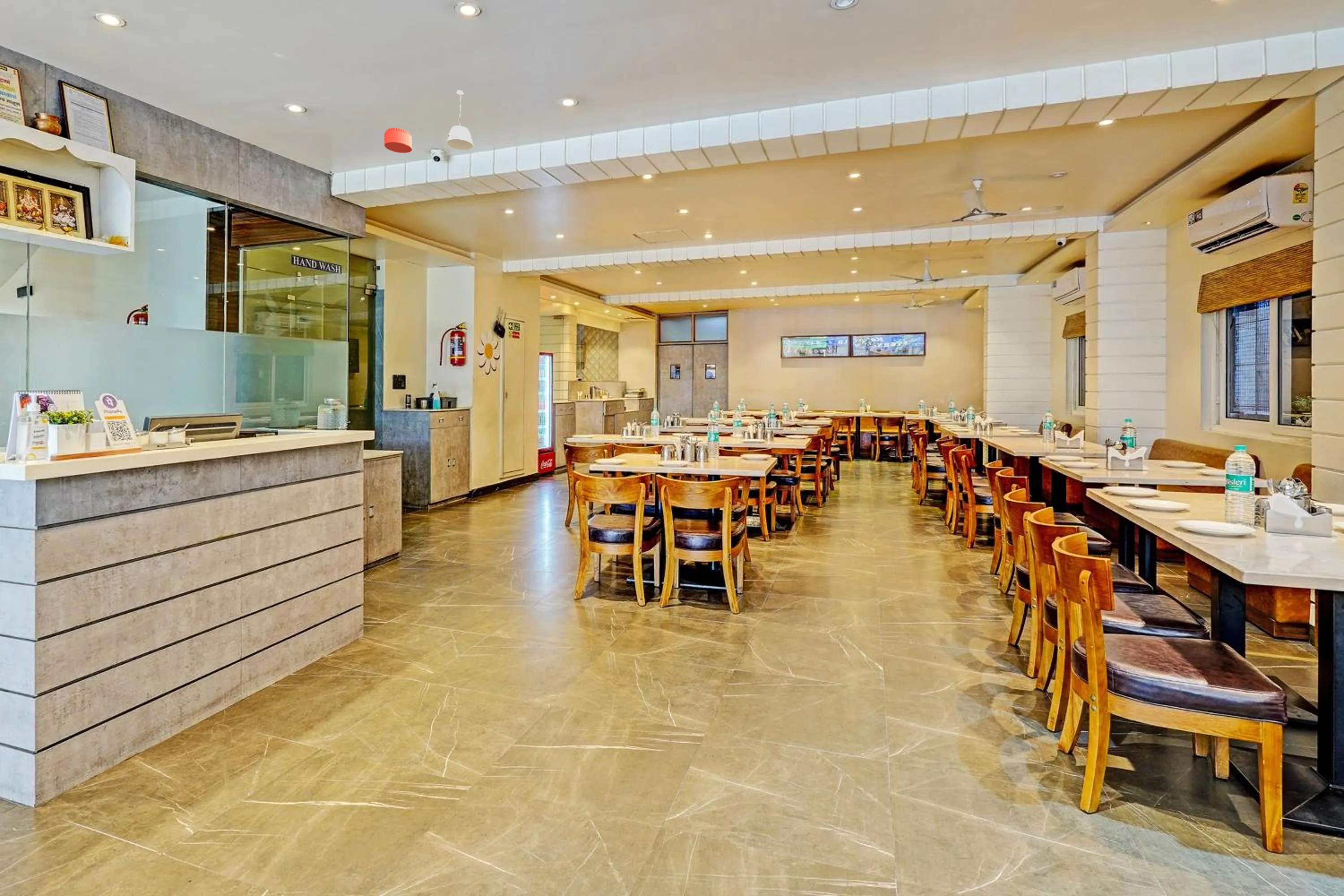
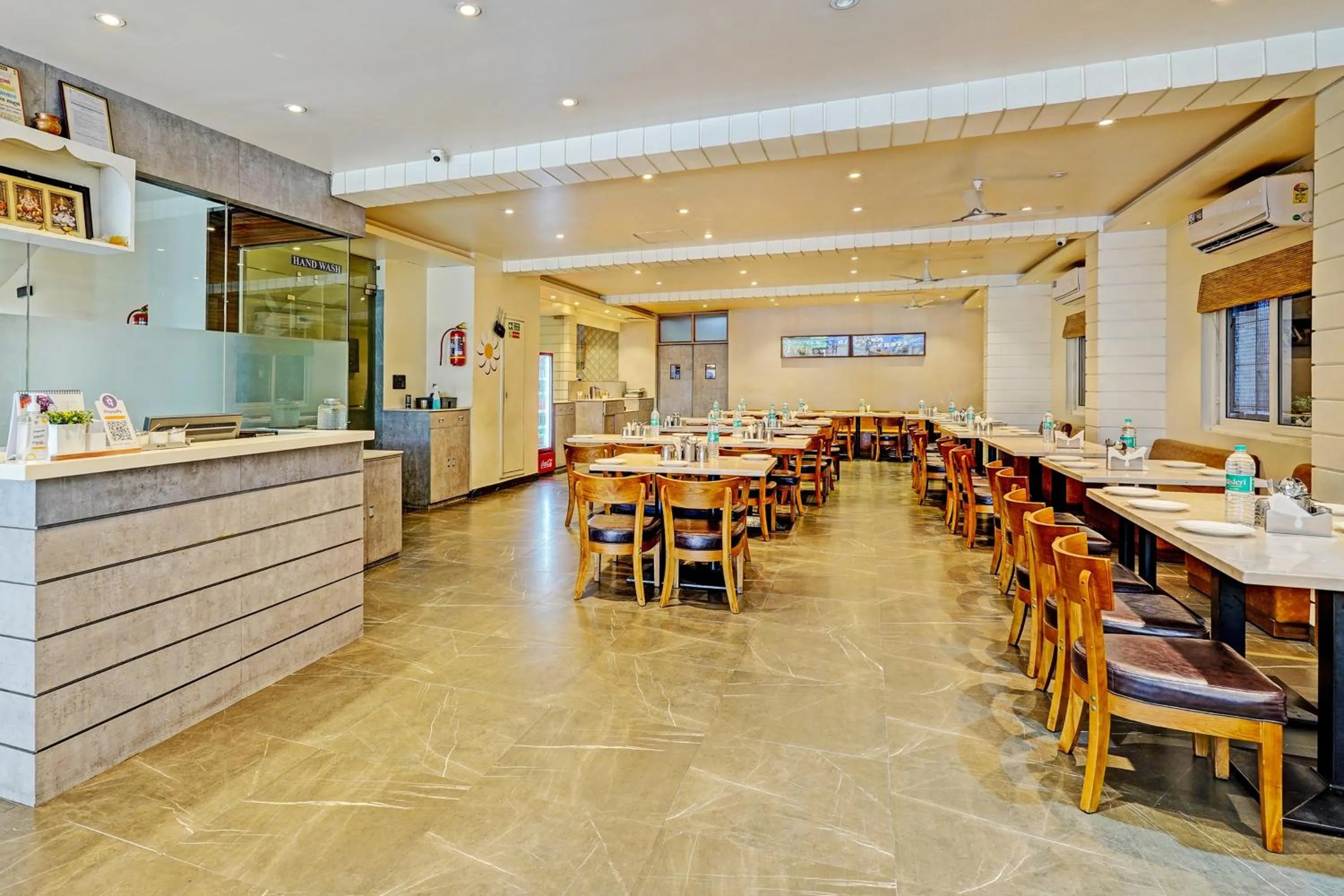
- smoke detector (398, 140)
- pendant light (459, 118)
